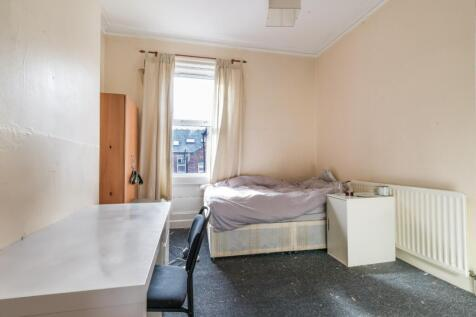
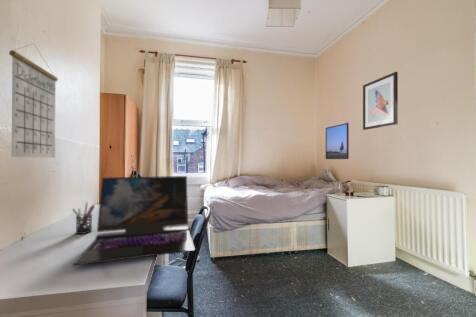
+ laptop (143, 211)
+ pen holder (82, 217)
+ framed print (336, 142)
+ wall art (378, 103)
+ calendar (36, 100)
